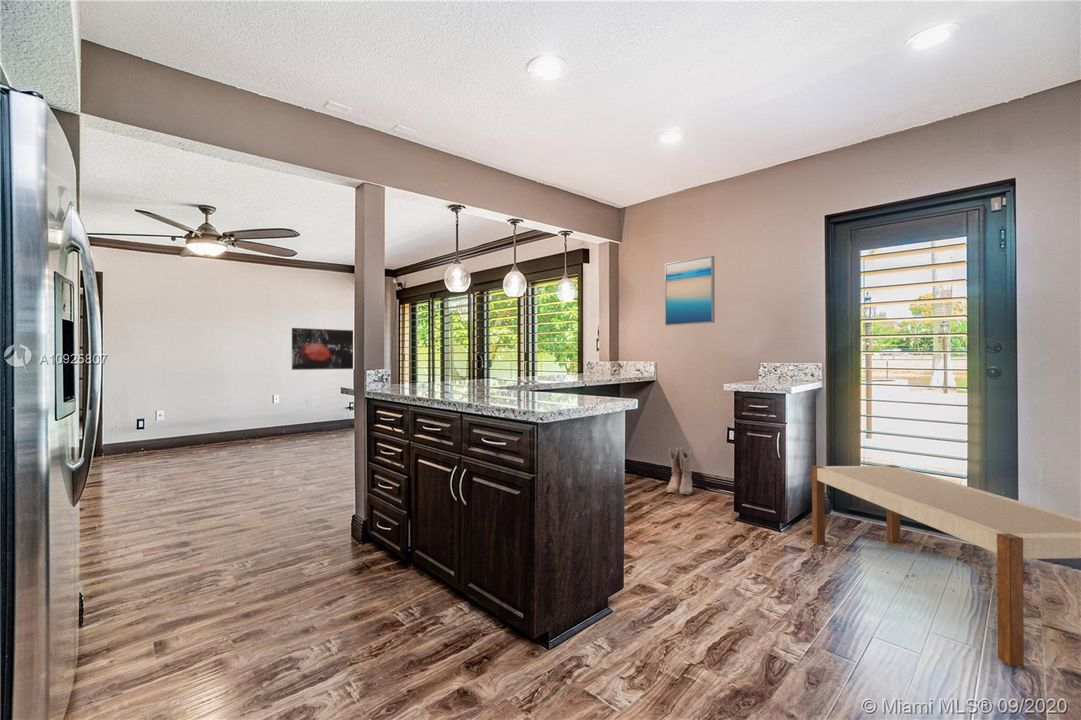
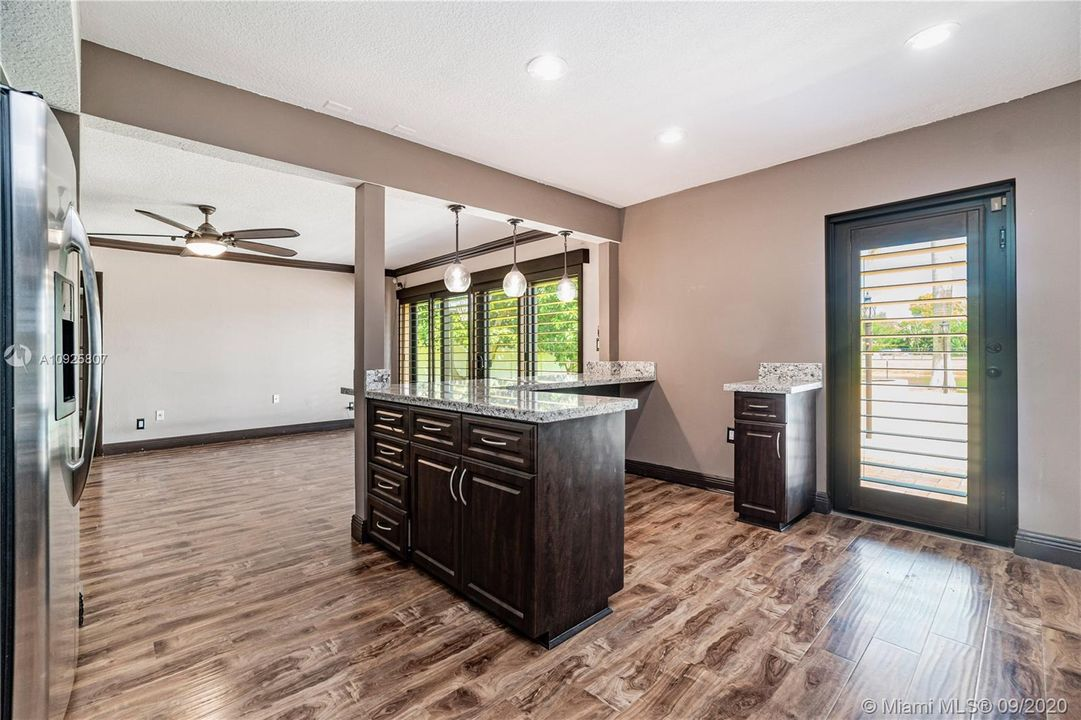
- boots (679, 469)
- wall art (324, 349)
- wall art (688, 292)
- bench (940, 530)
